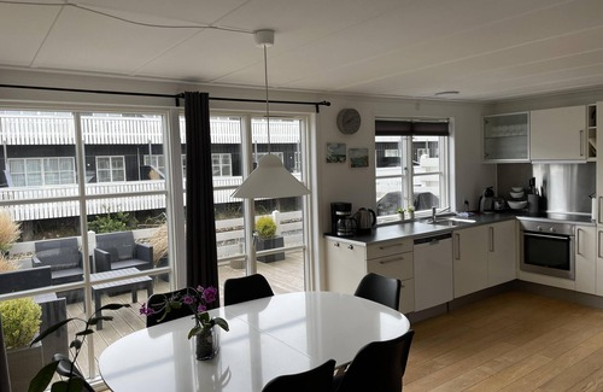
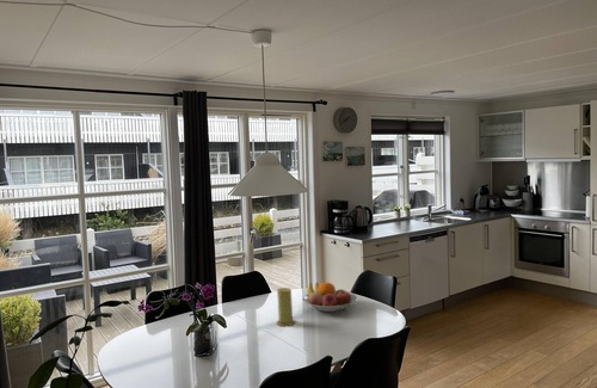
+ fruit bowl (330, 295)
+ candle (284, 306)
